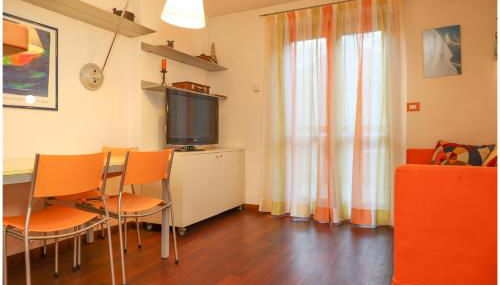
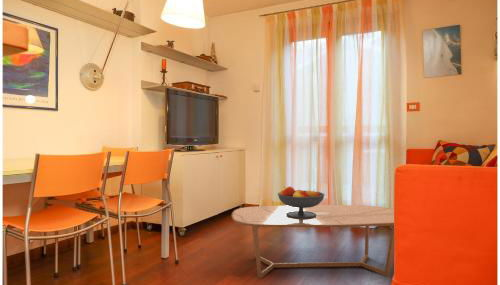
+ fruit bowl (300, 200)
+ coffee table (317, 226)
